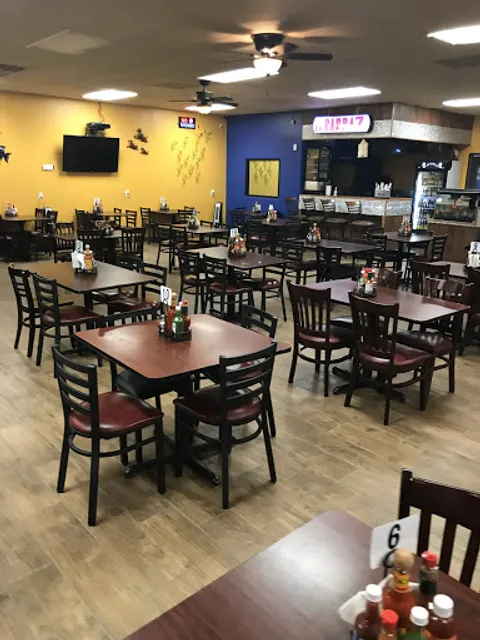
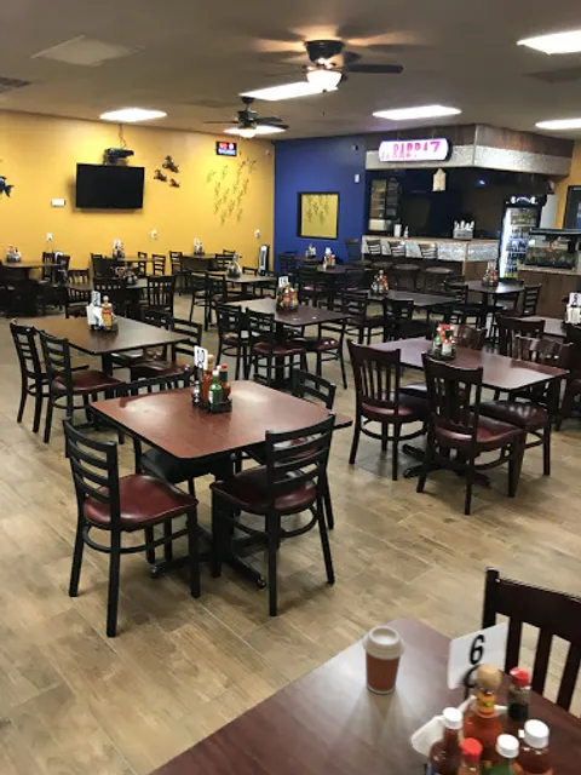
+ coffee cup (382, 660)
